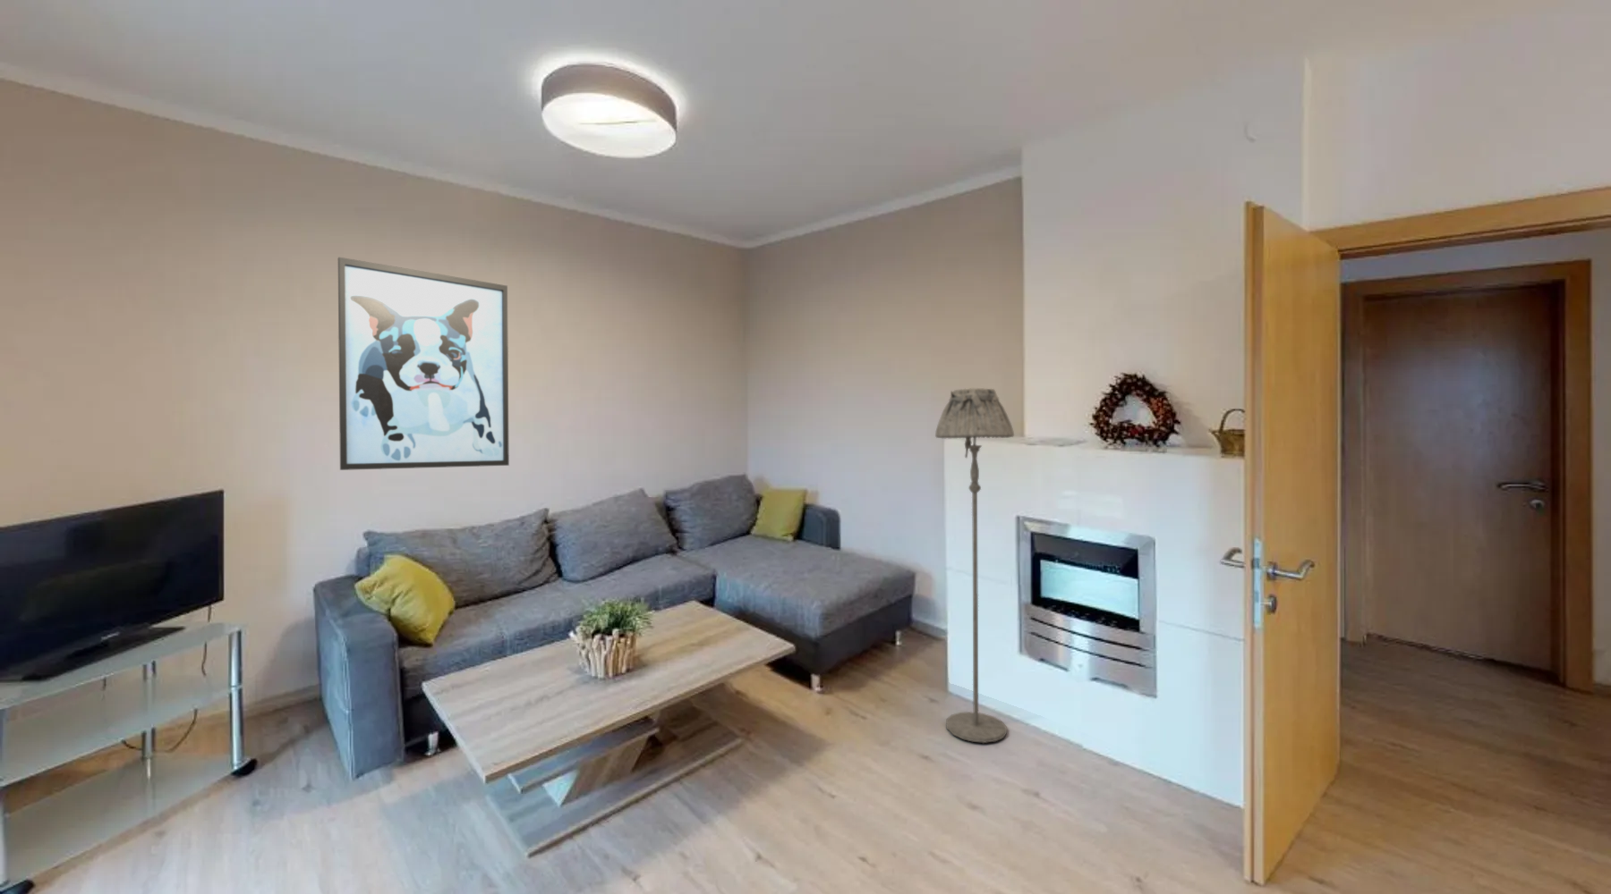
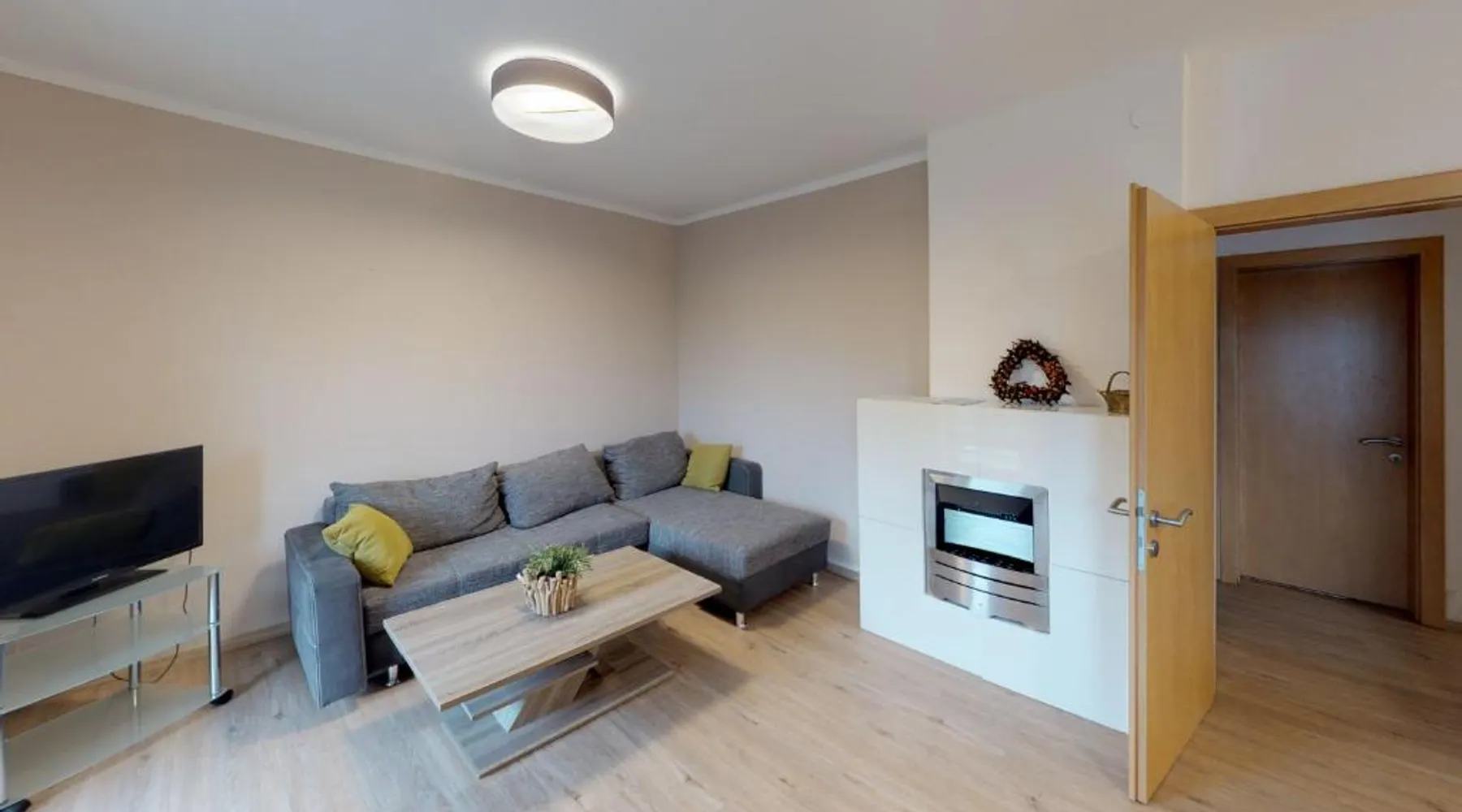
- wall art (430, 370)
- floor lamp (975, 559)
